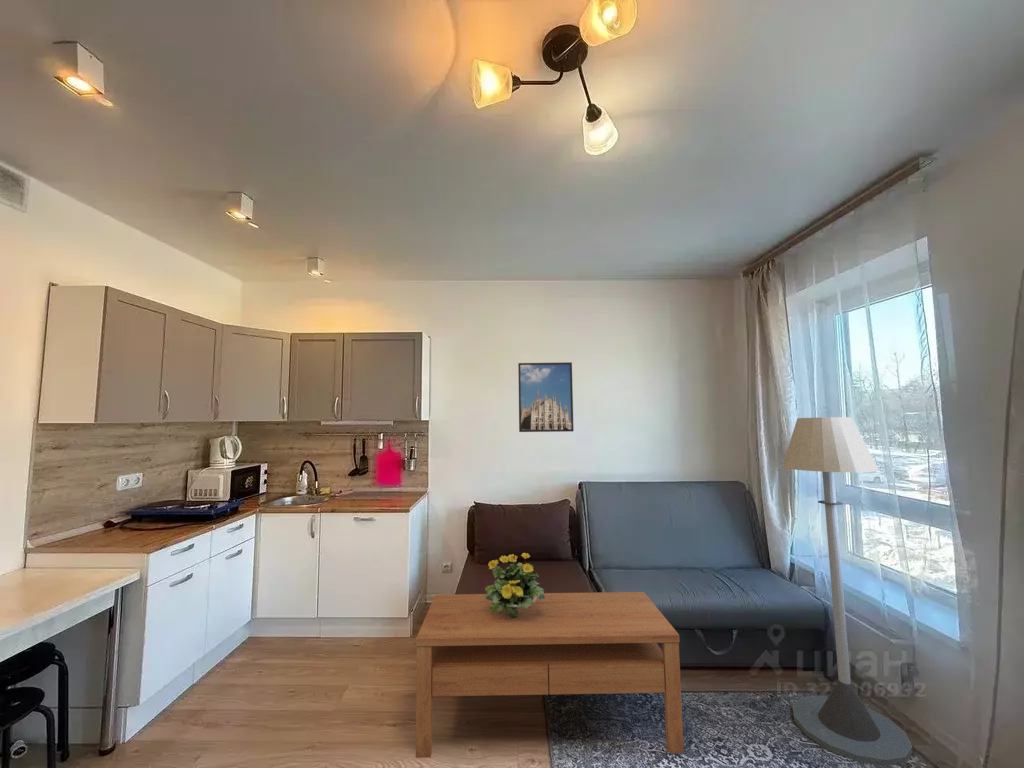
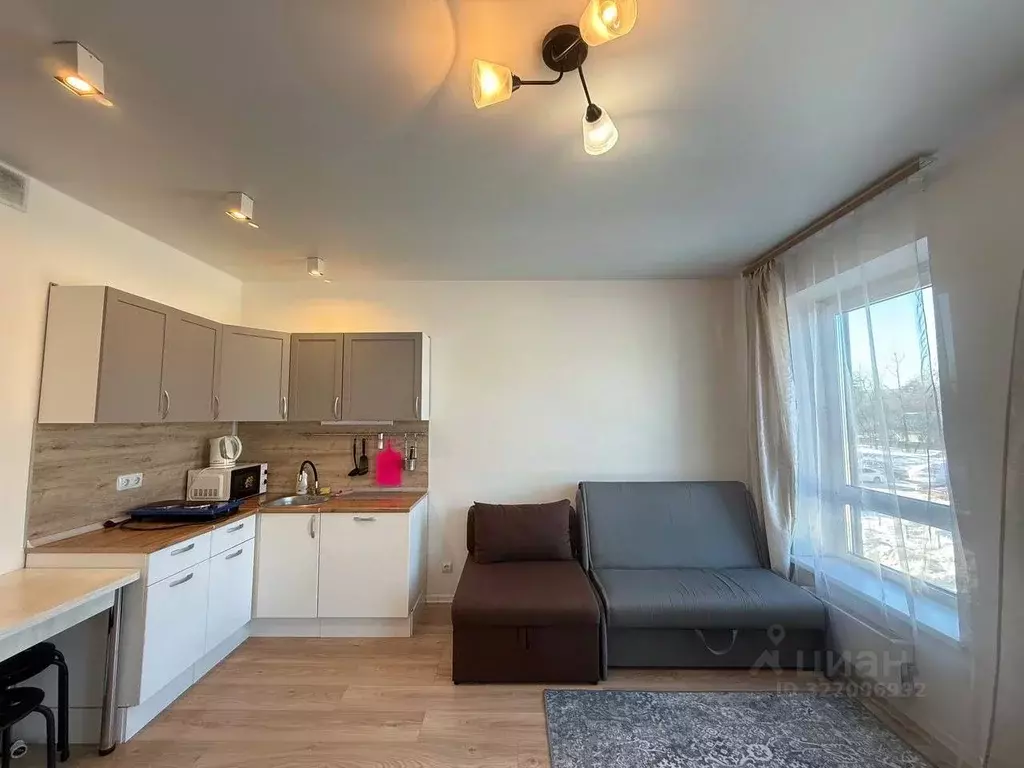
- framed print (545, 397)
- floor lamp (835, 568)
- flowering plant (513, 581)
- coffee table (544, 664)
